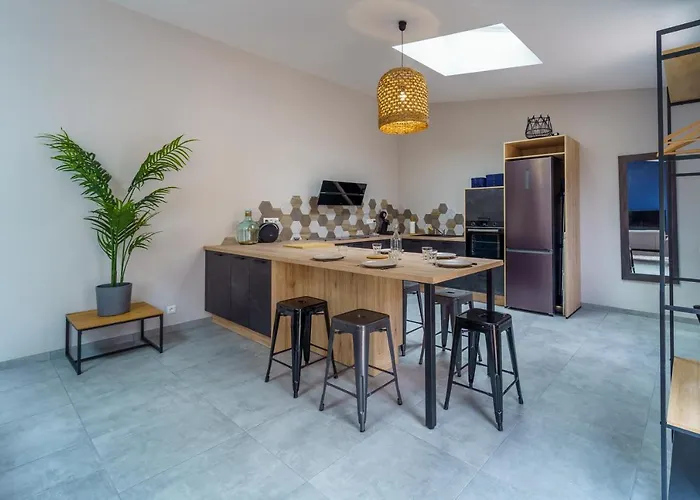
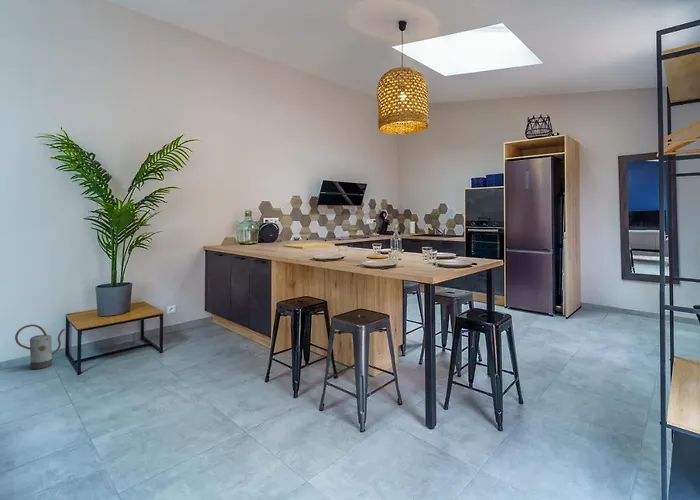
+ watering can (41, 344)
